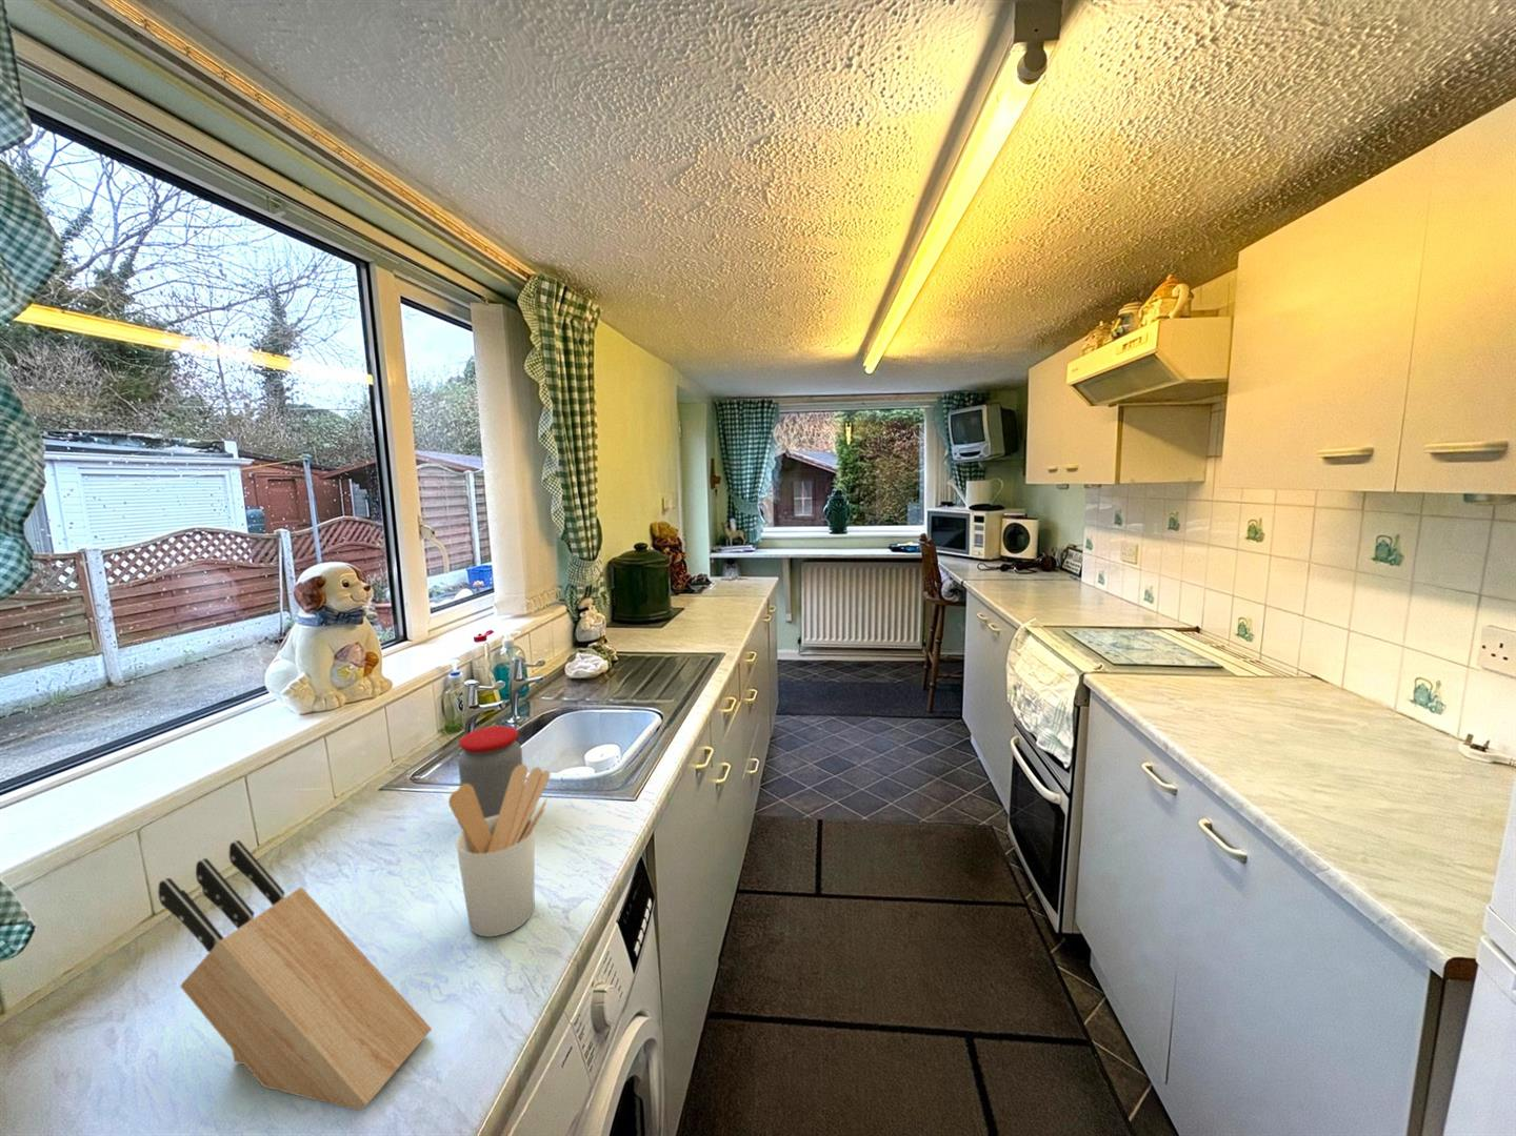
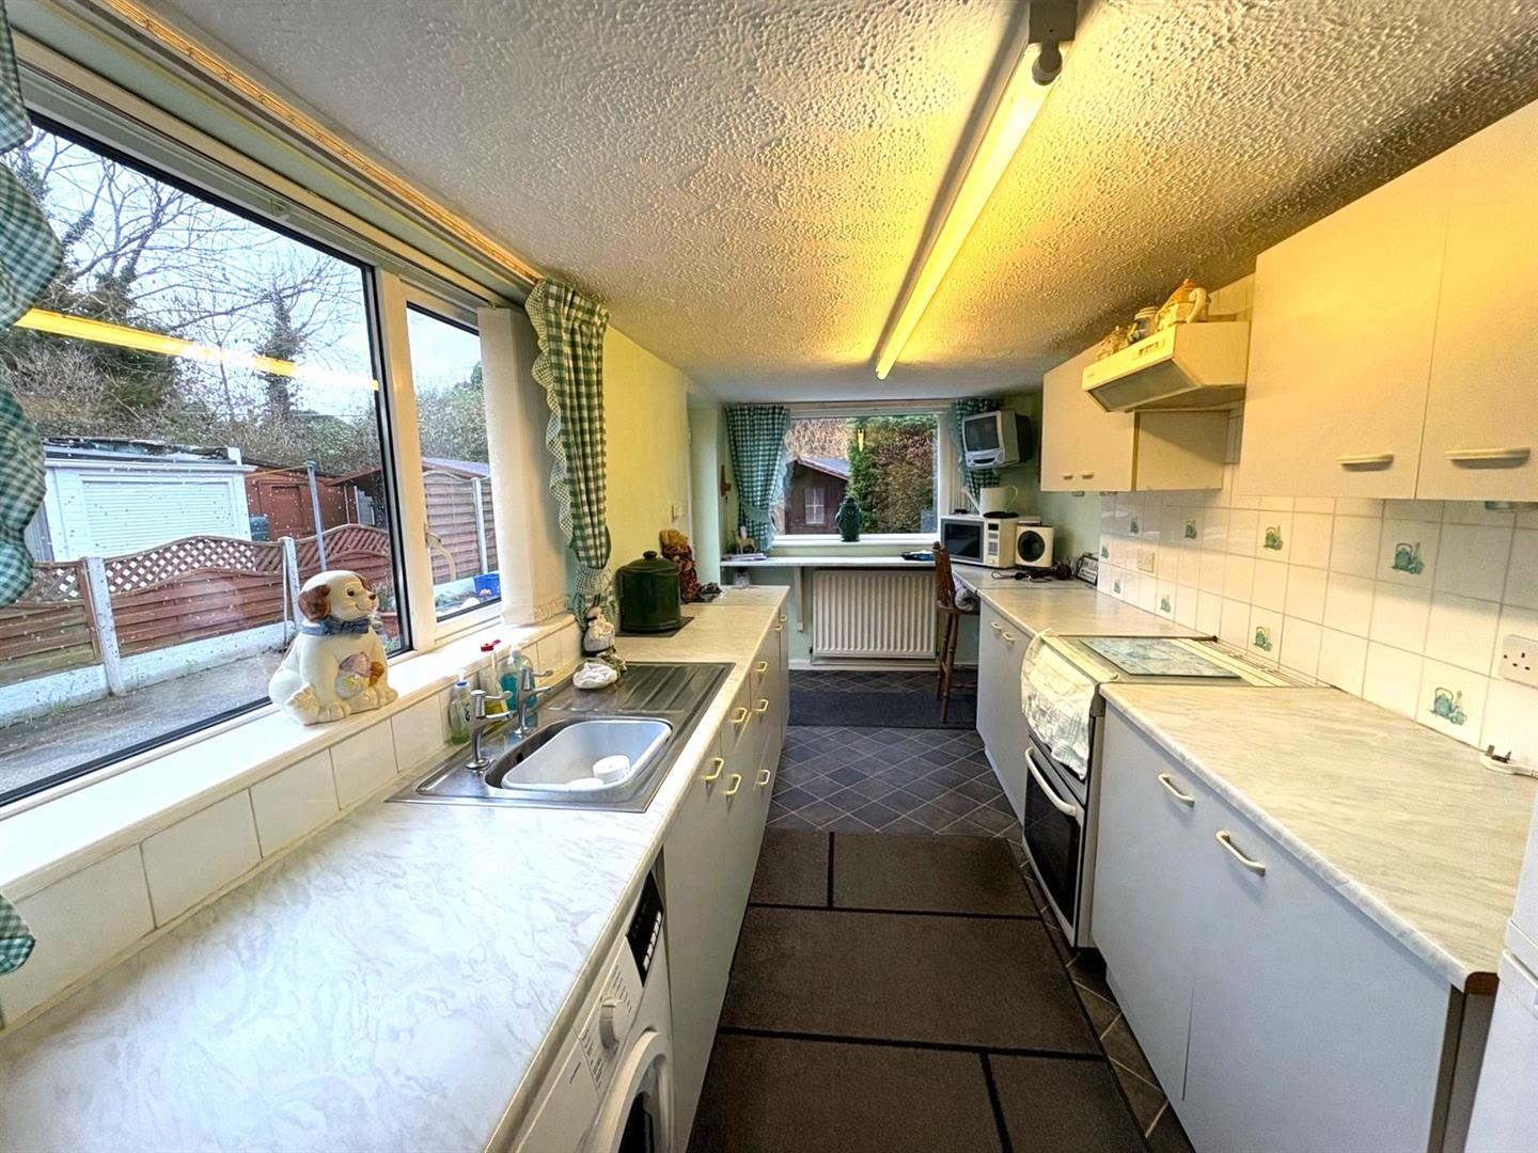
- utensil holder (510, 842)
- knife block (290, 961)
- jar (492, 774)
